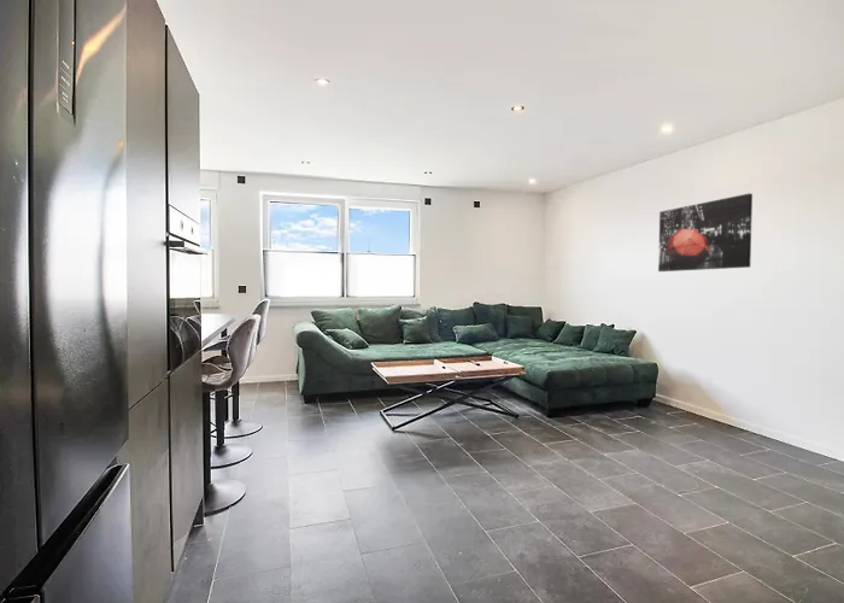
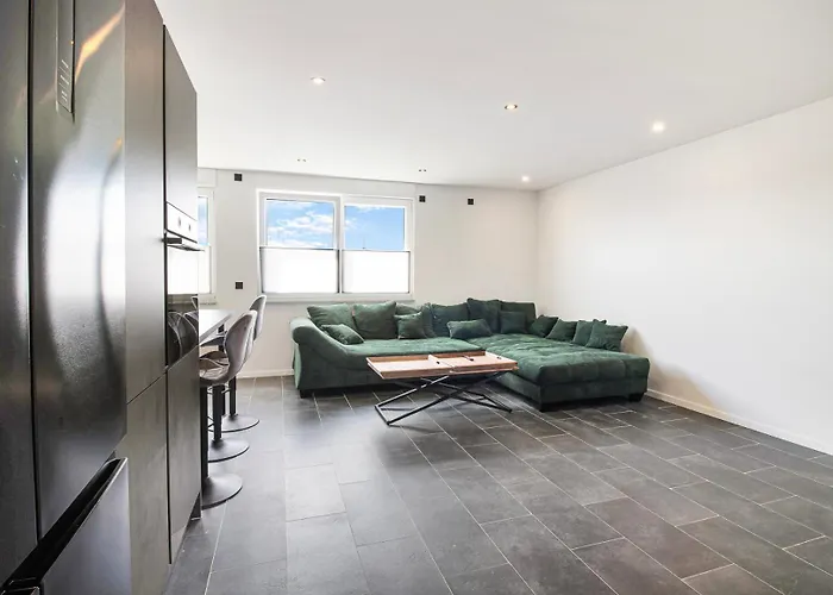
- wall art (699, 236)
